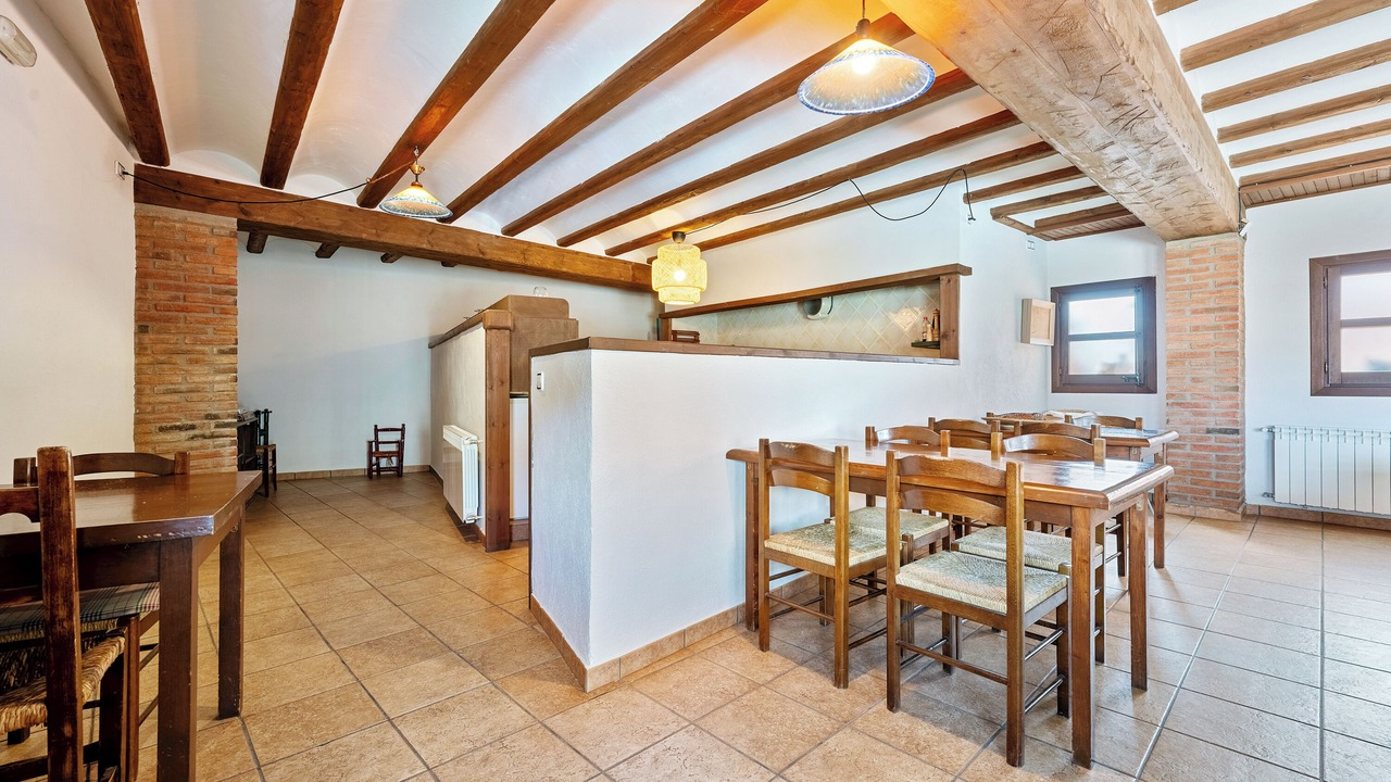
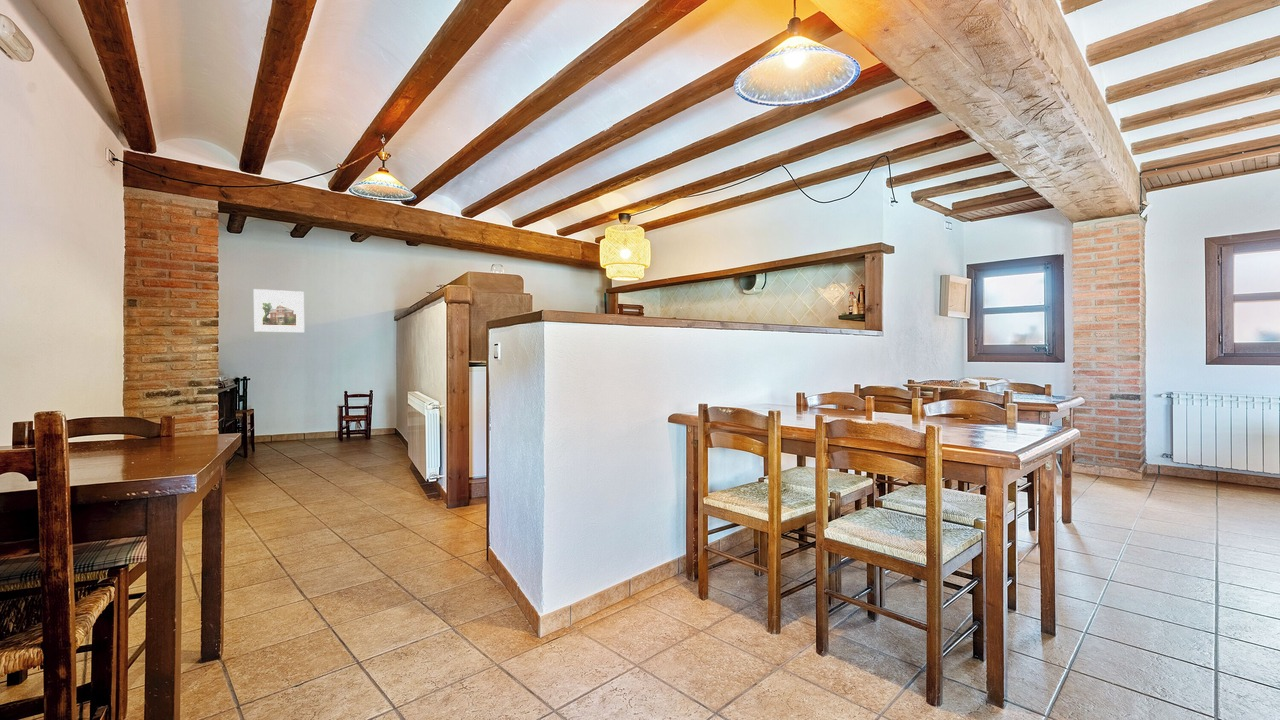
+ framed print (279, 311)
